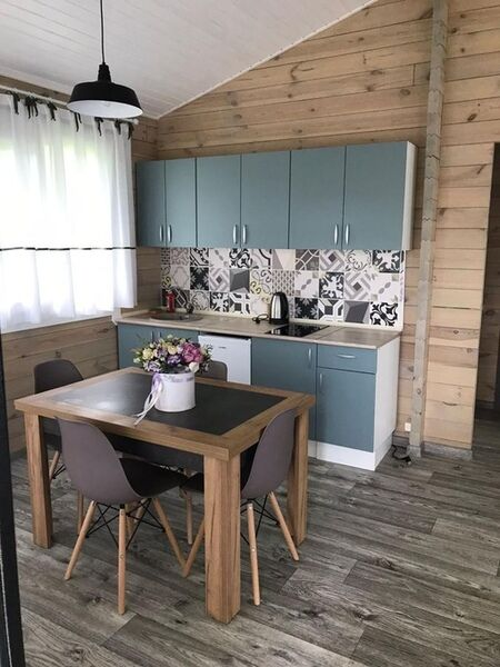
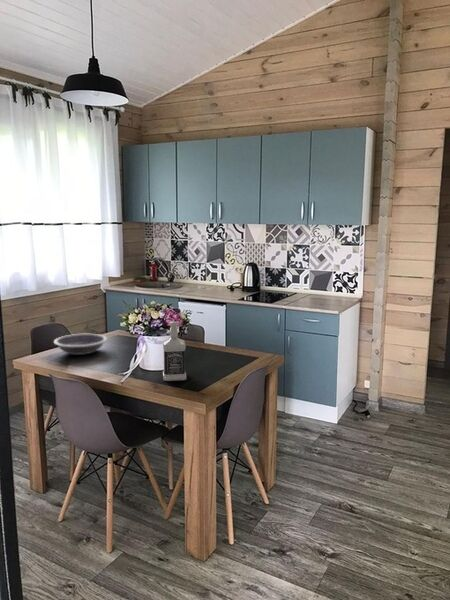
+ bowl (81, 346)
+ bottle (174, 349)
